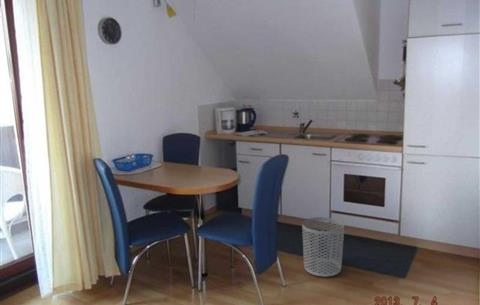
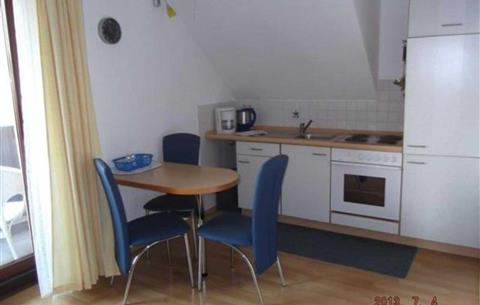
- waste bin (322, 247)
